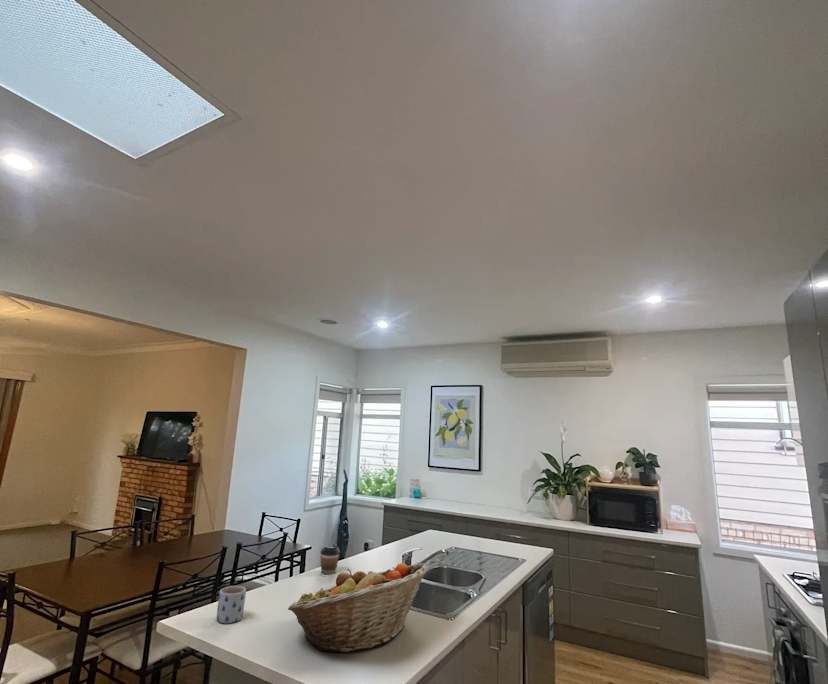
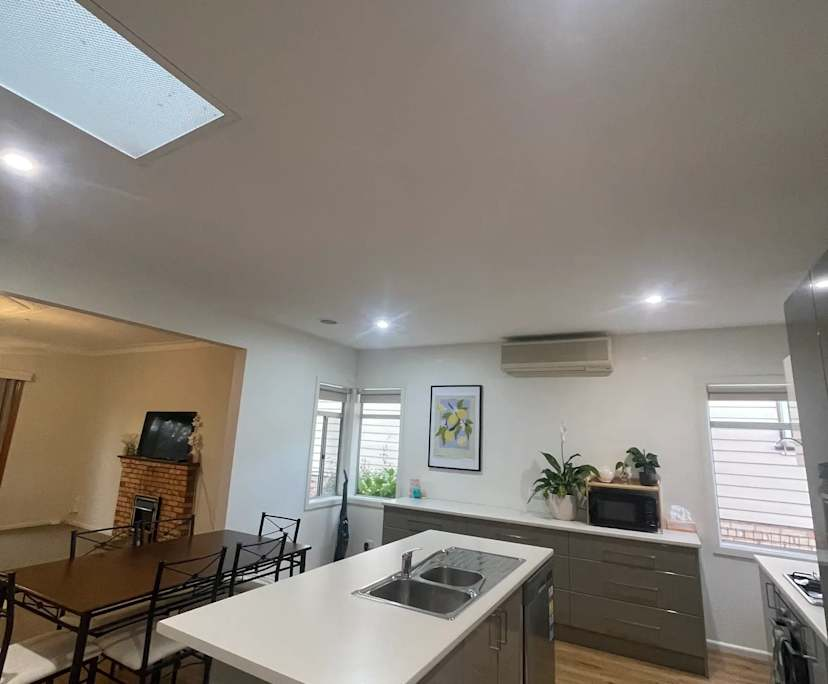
- fruit basket (362, 597)
- coffee cup (329, 558)
- mug (229, 602)
